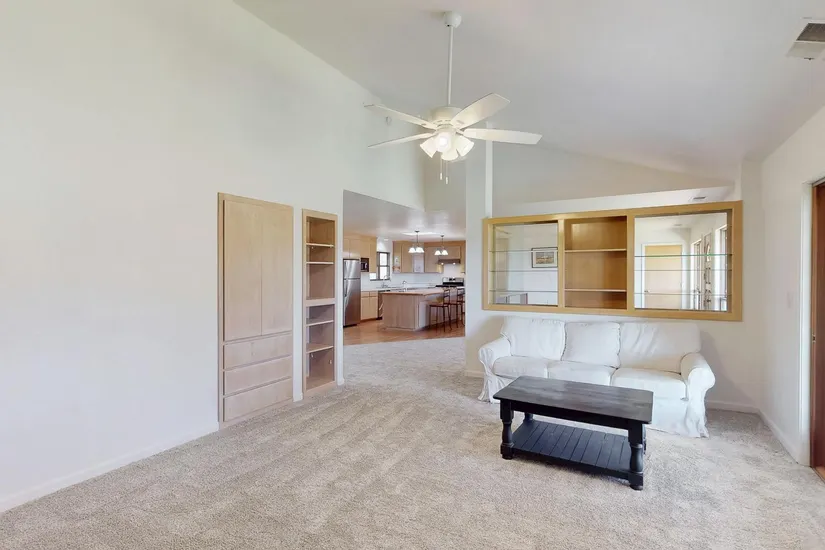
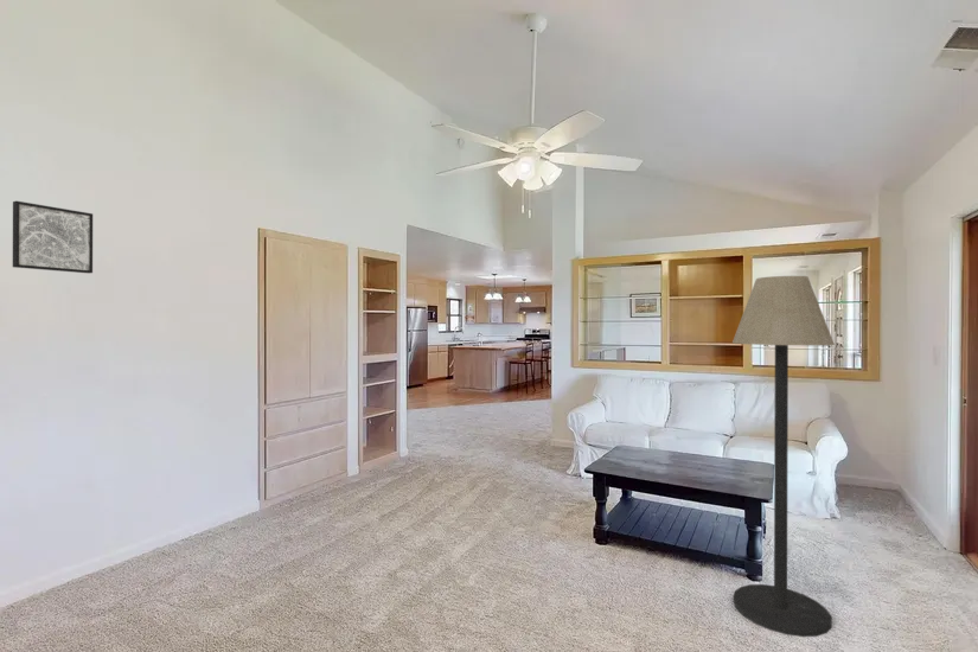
+ floor lamp (780, 443)
+ wall art (55, 238)
